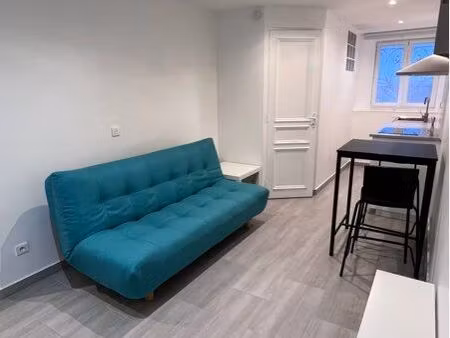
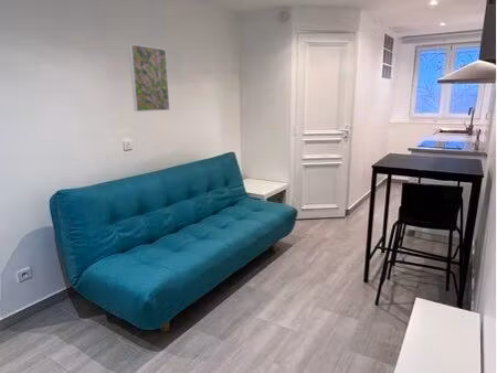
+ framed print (150, 79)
